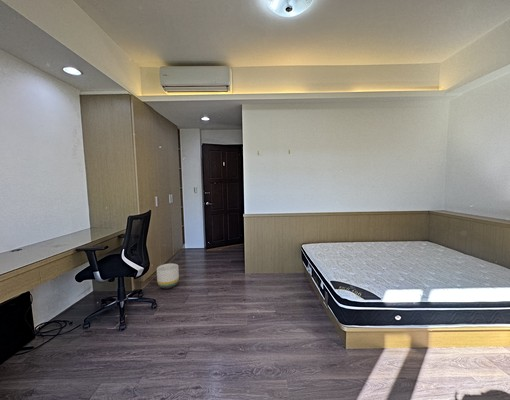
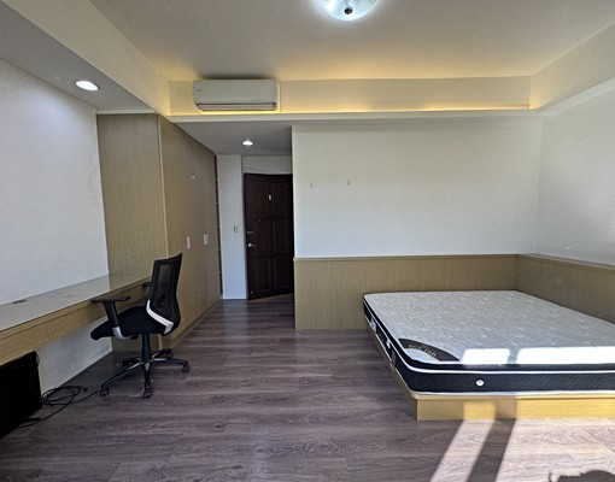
- planter (168, 277)
